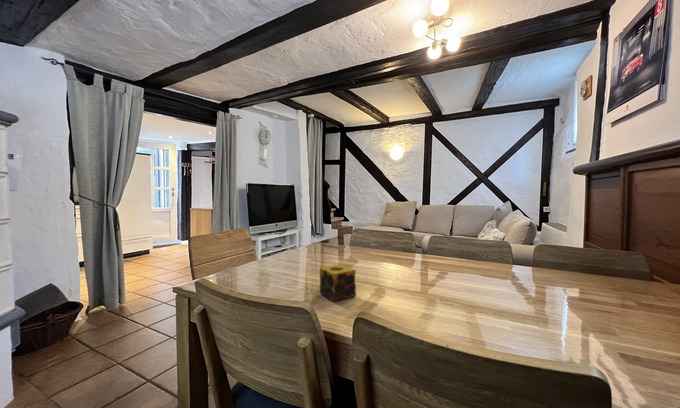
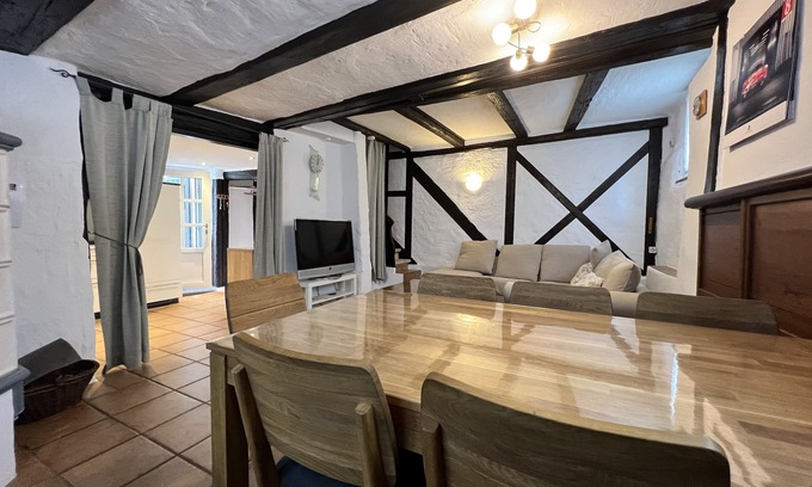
- candle (337, 281)
